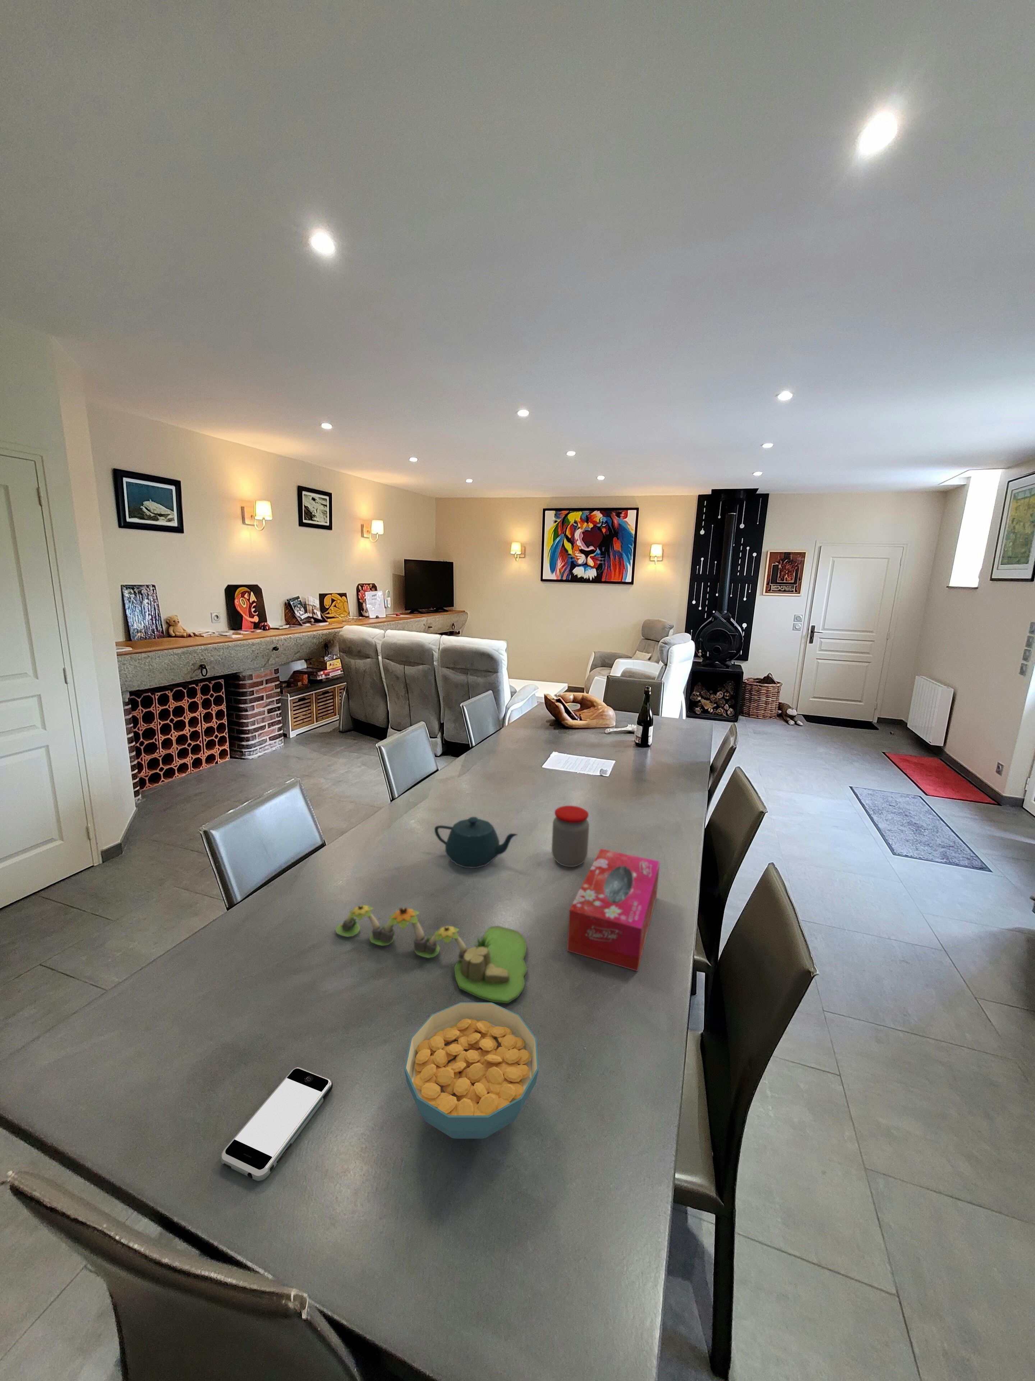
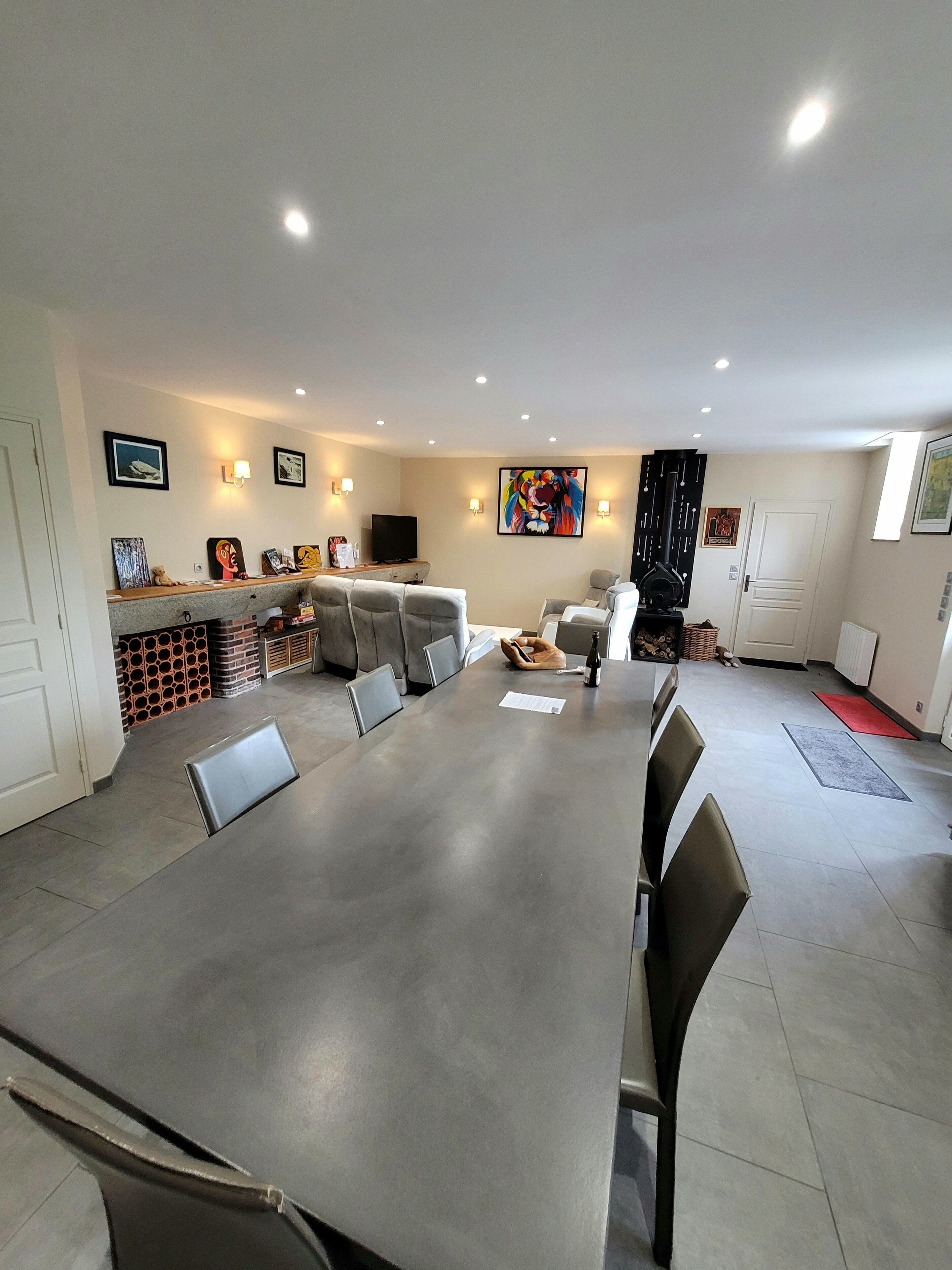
- tissue box (616, 903)
- cereal bowl (472, 1080)
- smartphone (280, 1119)
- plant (436, 932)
- jar (571, 836)
- teapot (475, 839)
